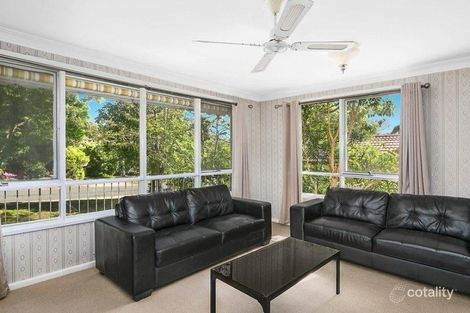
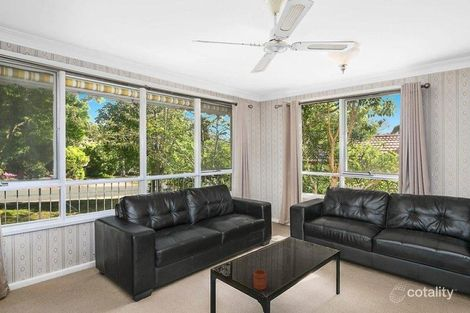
+ mug (258, 278)
